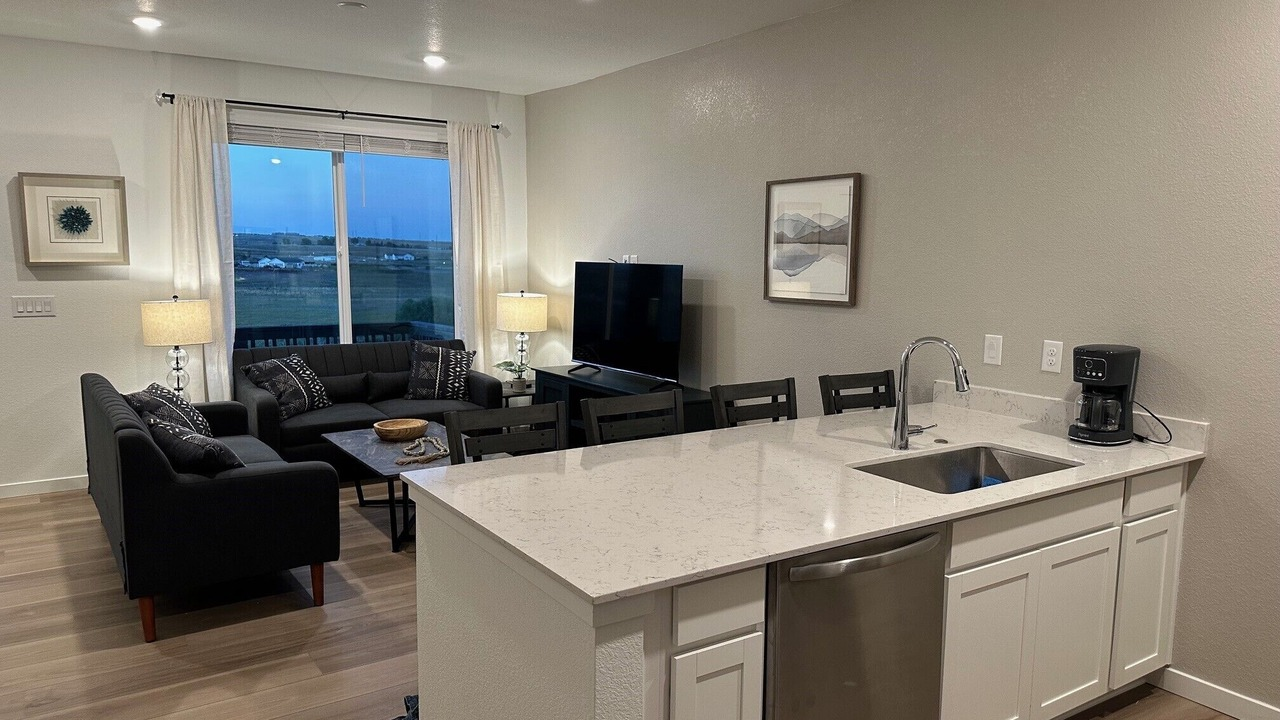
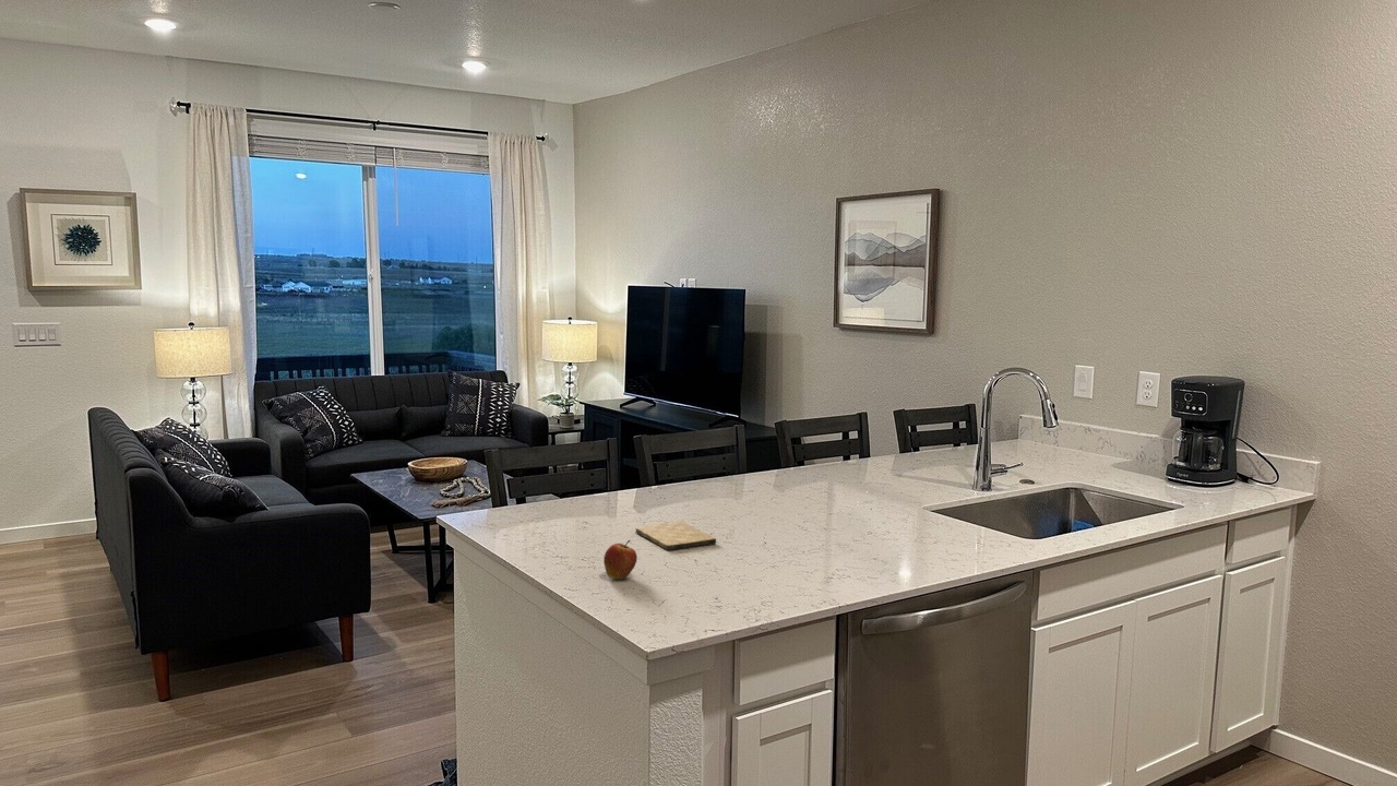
+ cutting board (674, 535)
+ fruit (620, 558)
